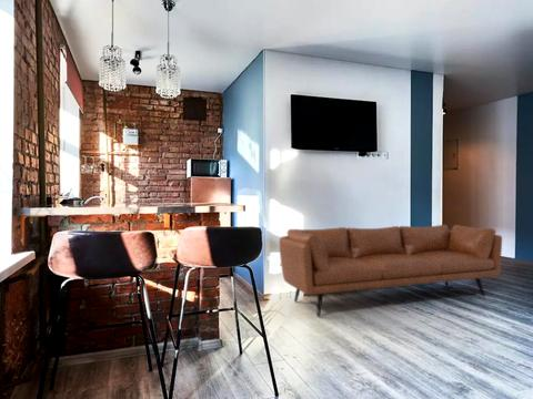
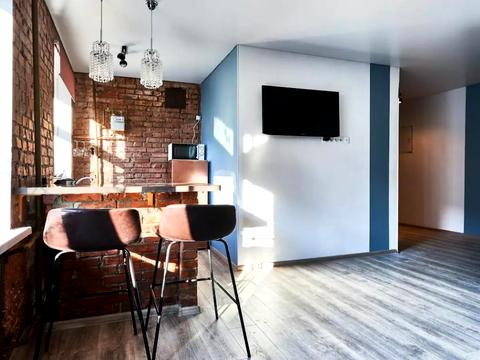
- leather (390, 262)
